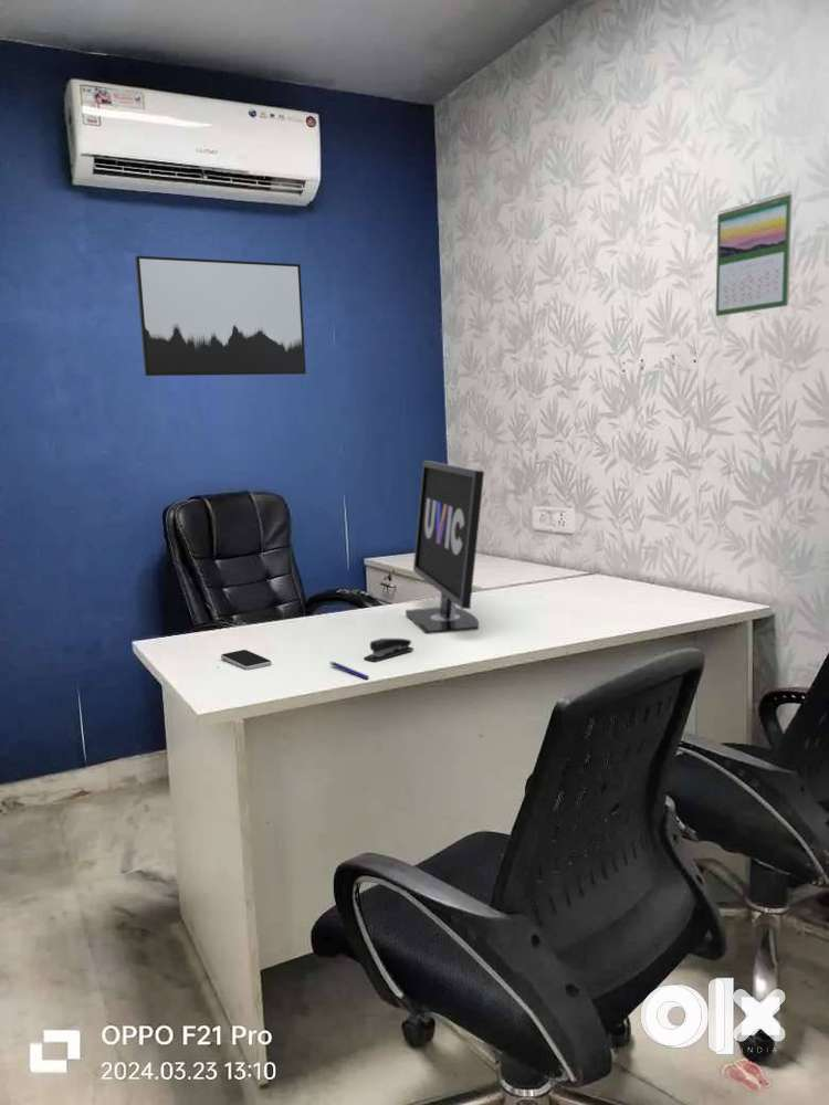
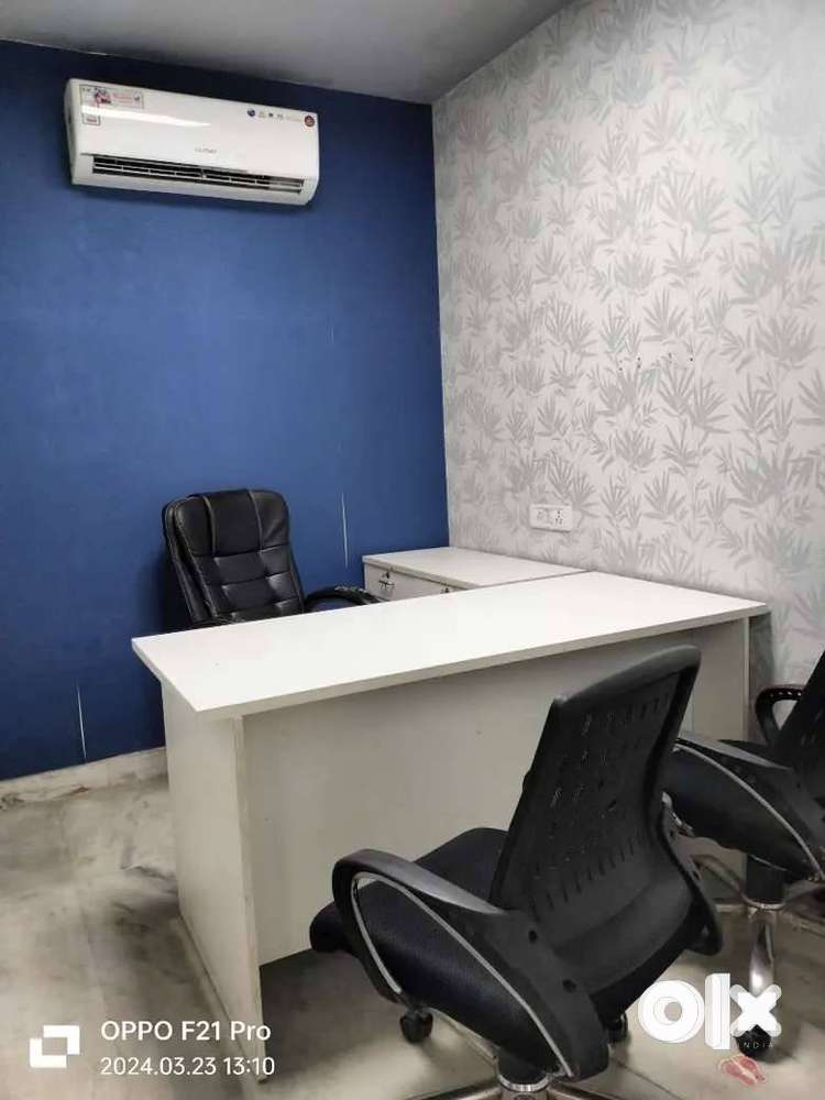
- smartphone (245, 659)
- pen (348, 670)
- stapler (389, 646)
- wall art (224, 318)
- monitor (441, 544)
- calendar (752, 255)
